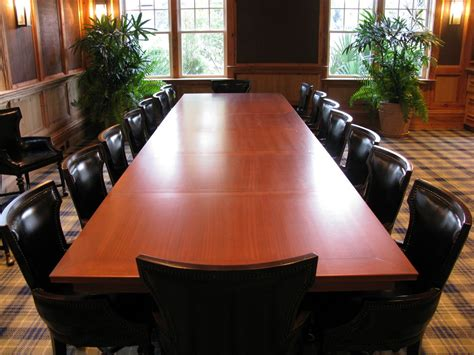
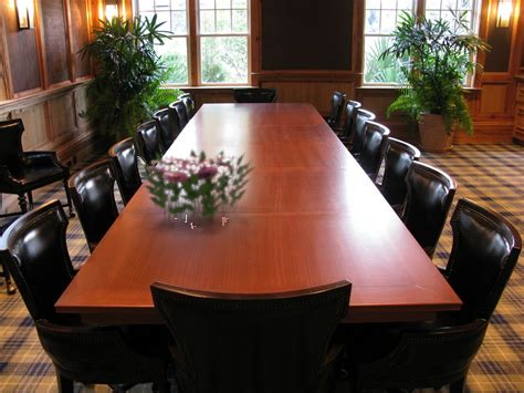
+ flower arrangement (193, 187)
